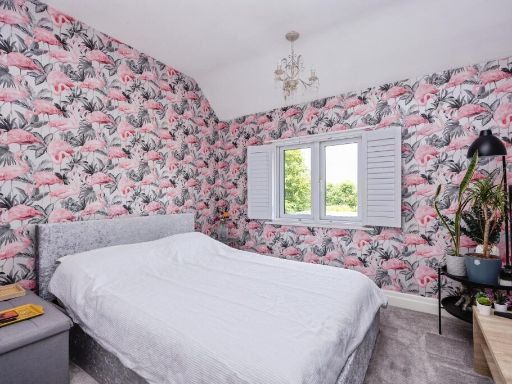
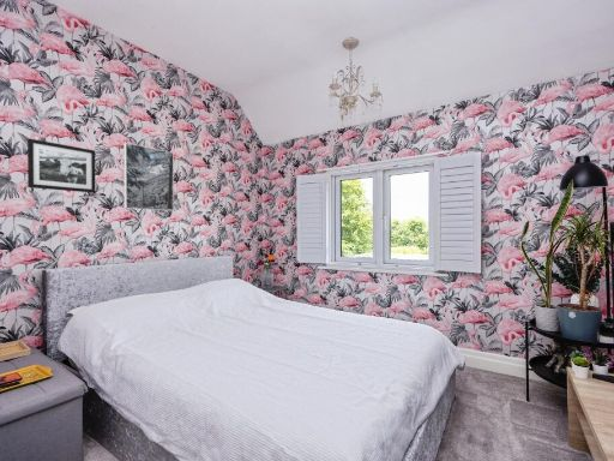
+ picture frame (64, 167)
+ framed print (150, 179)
